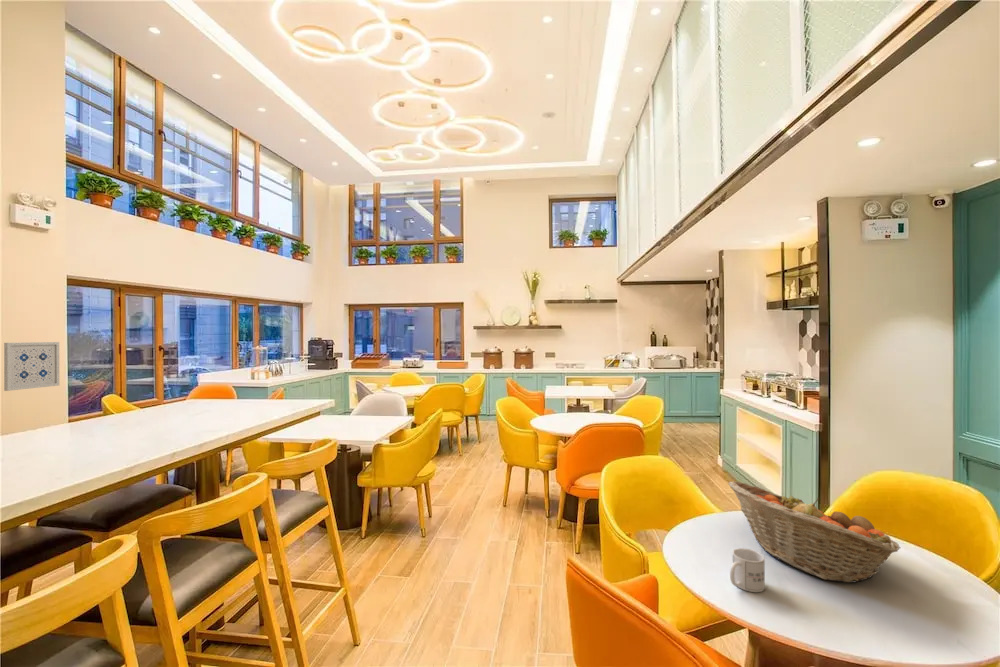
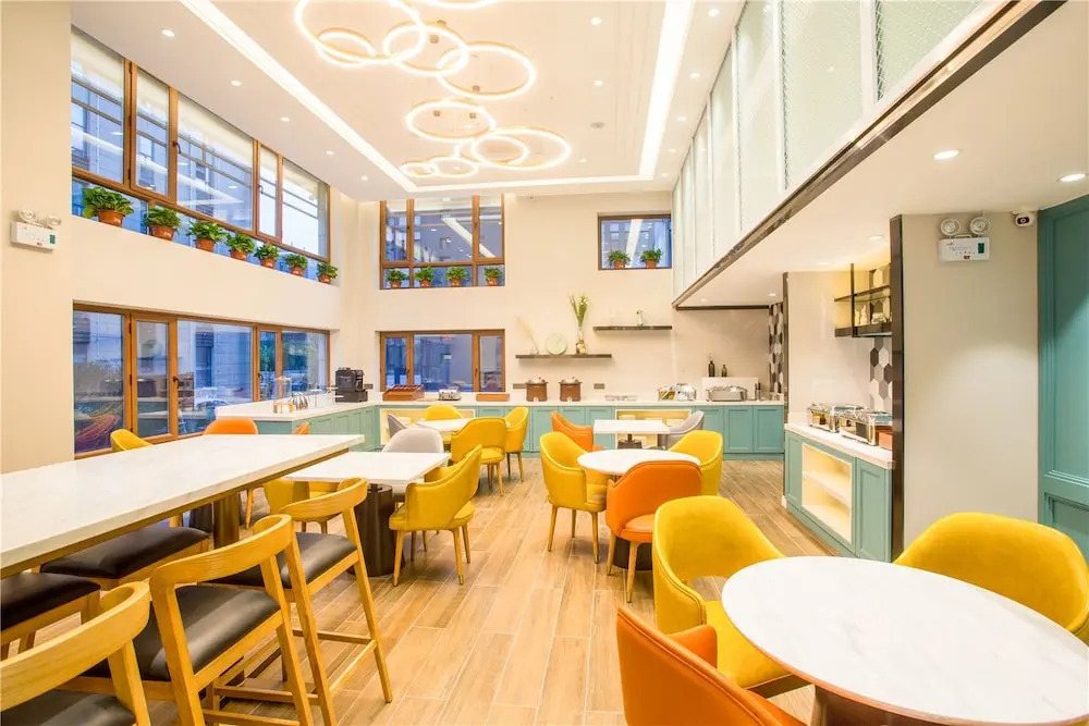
- wall art (33, 365)
- mug (744, 571)
- fruit basket (804, 523)
